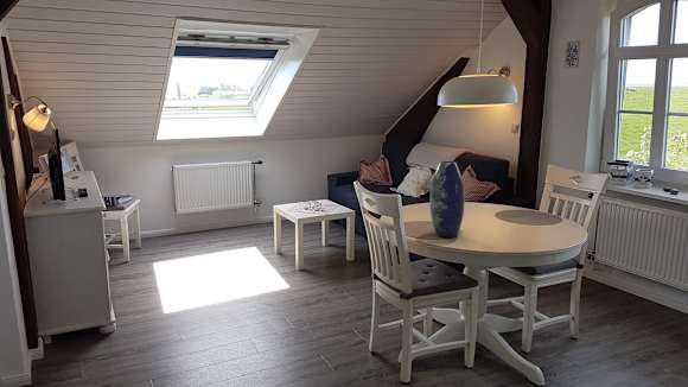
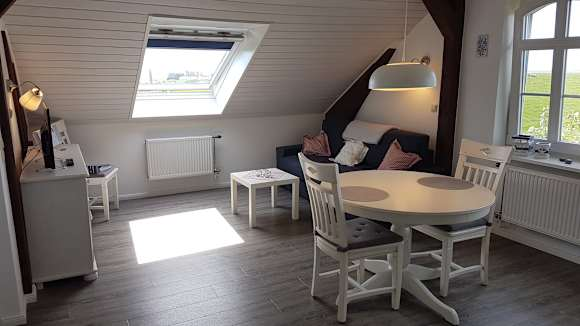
- vase (446, 198)
